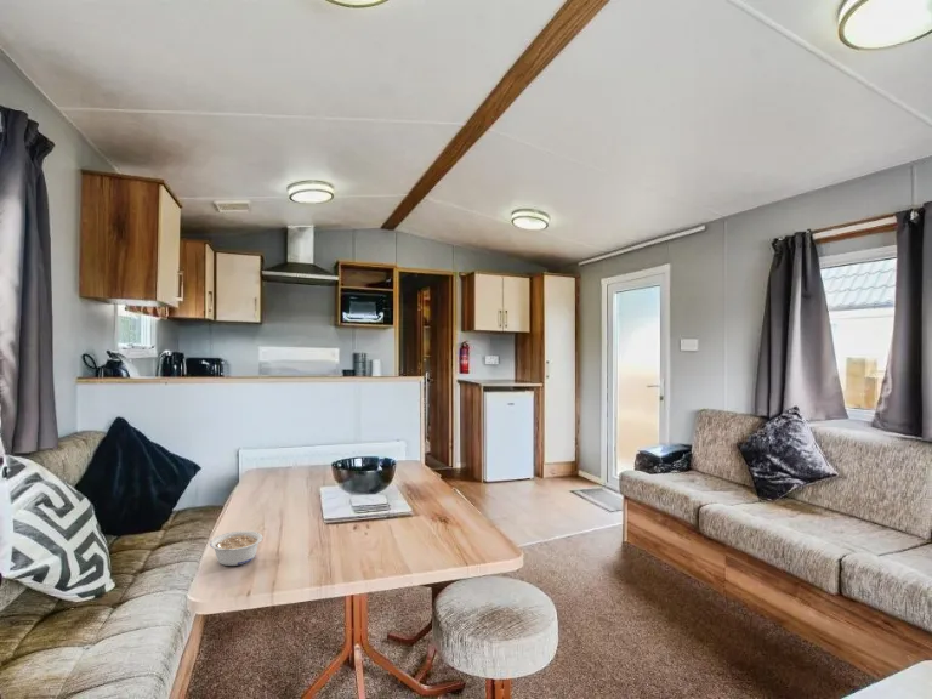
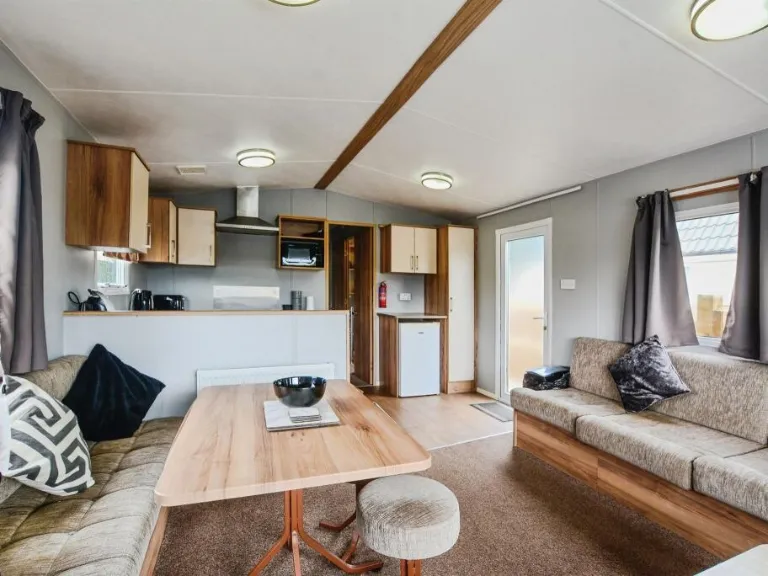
- legume (237, 547)
